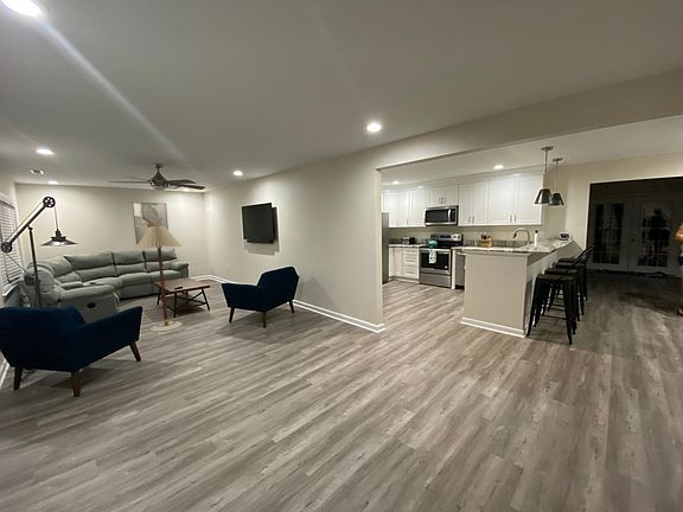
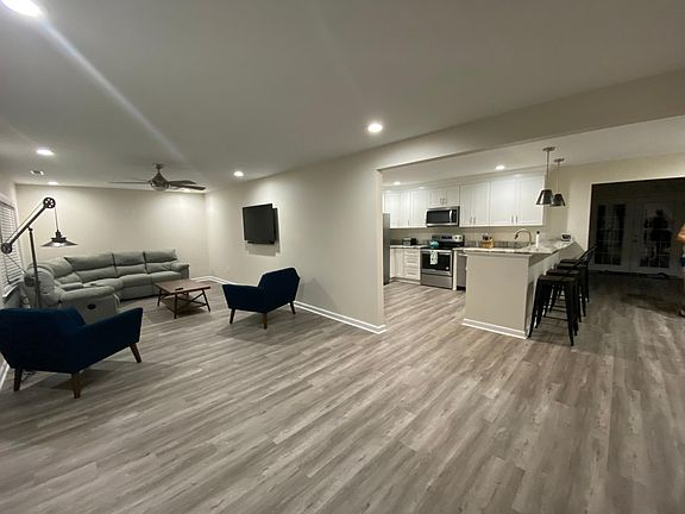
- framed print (151, 223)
- floor lamp (161, 277)
